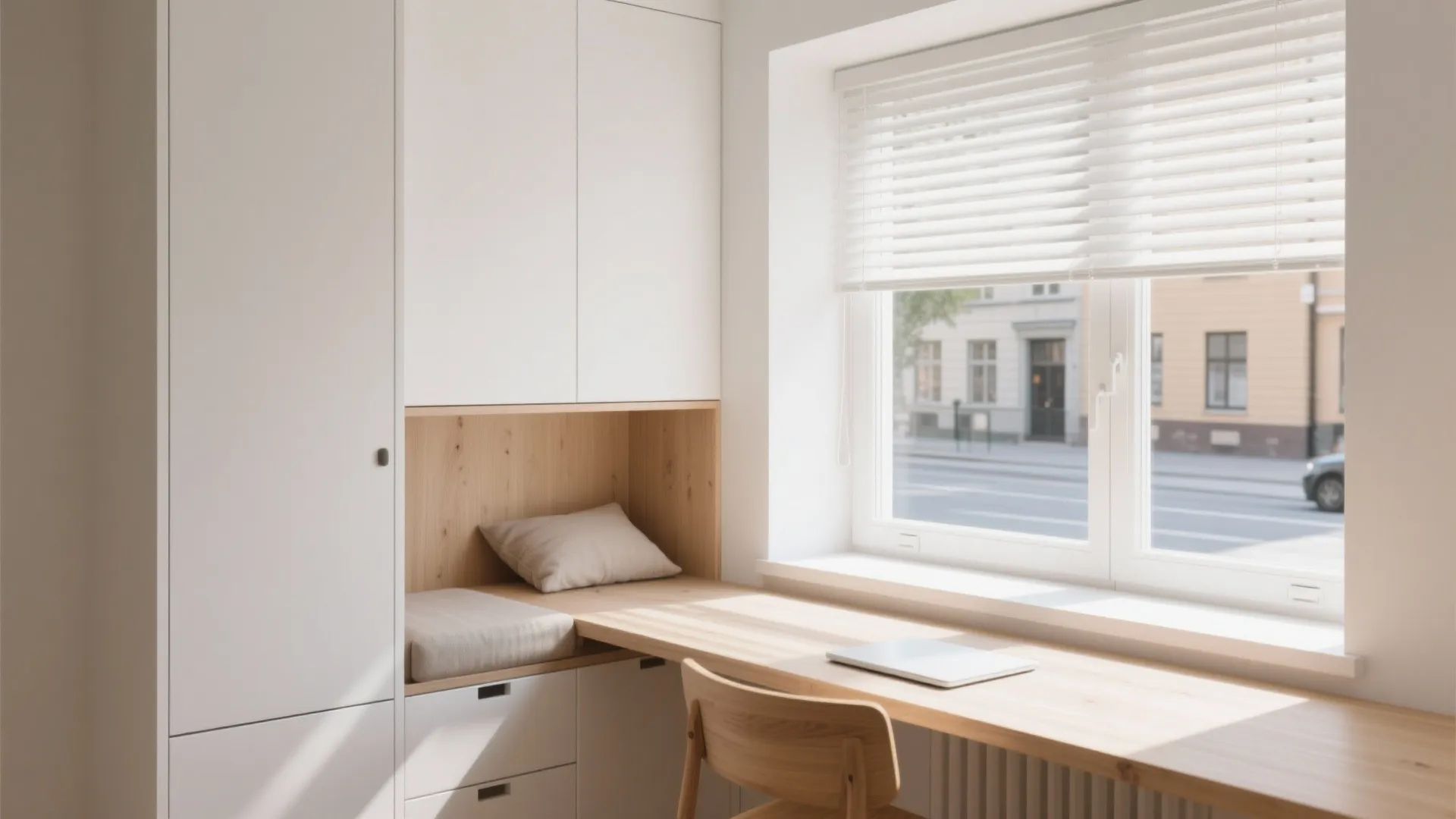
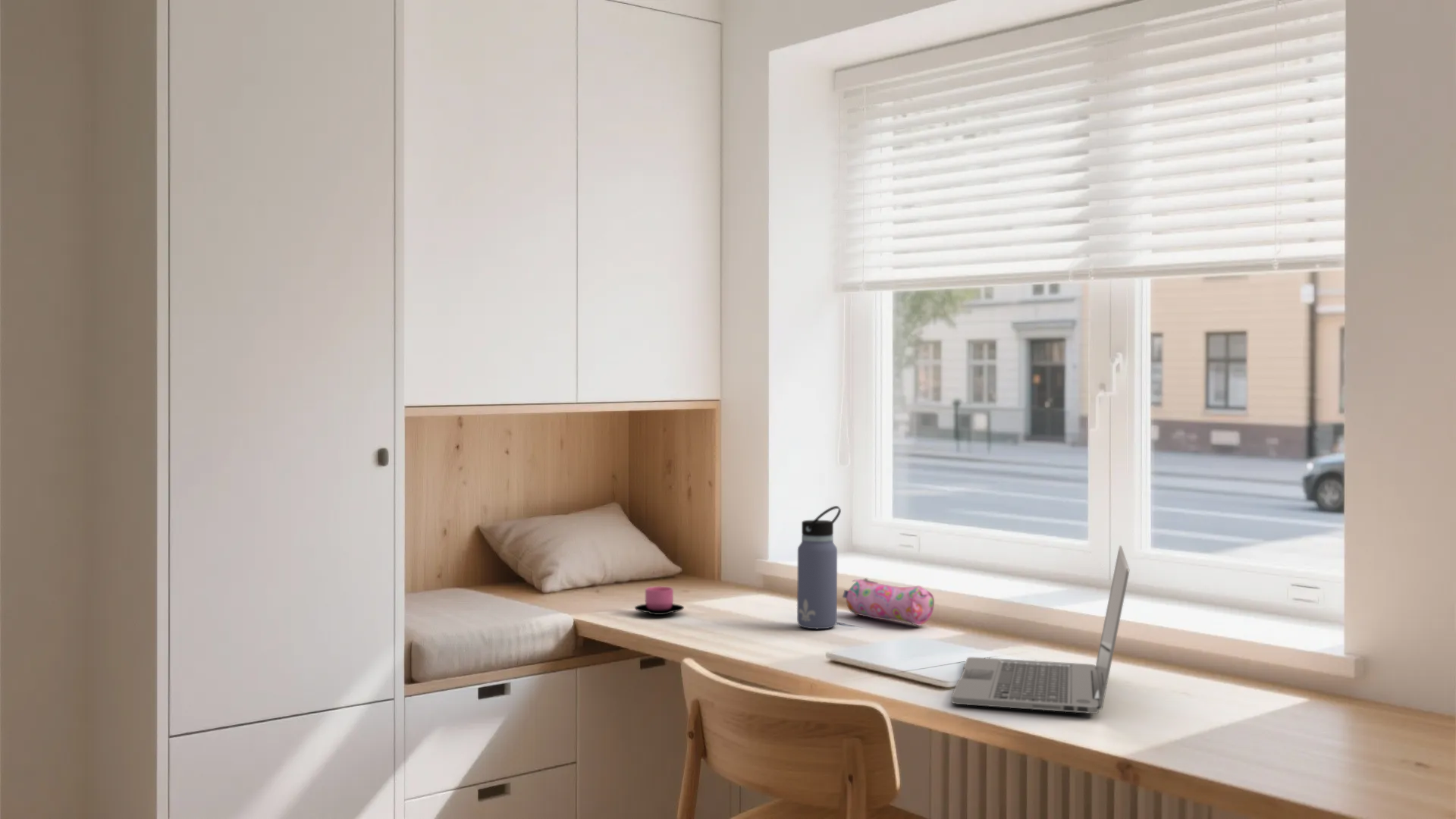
+ water bottle (818, 565)
+ laptop (1036, 661)
+ pencil case (888, 601)
+ cup (659, 601)
